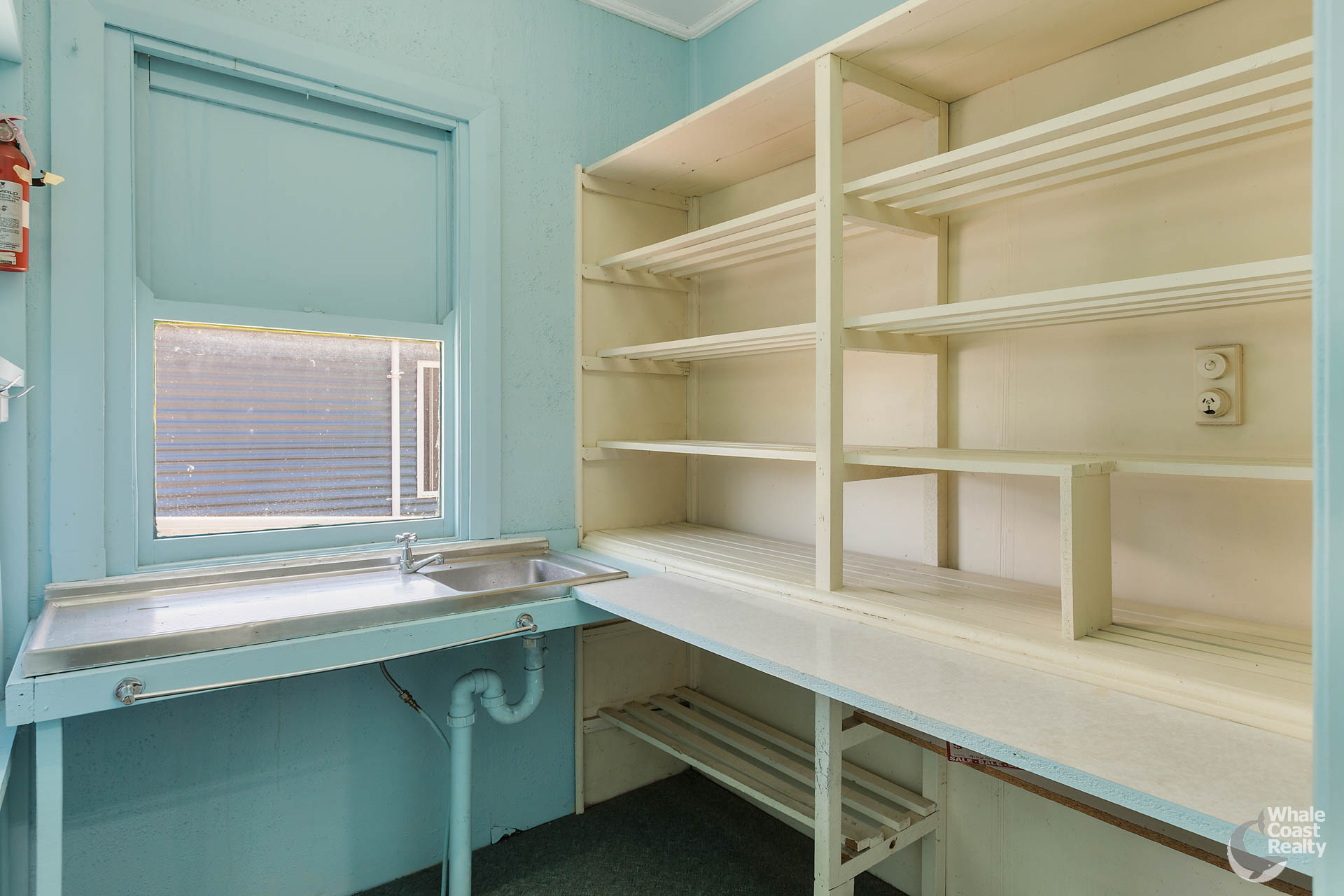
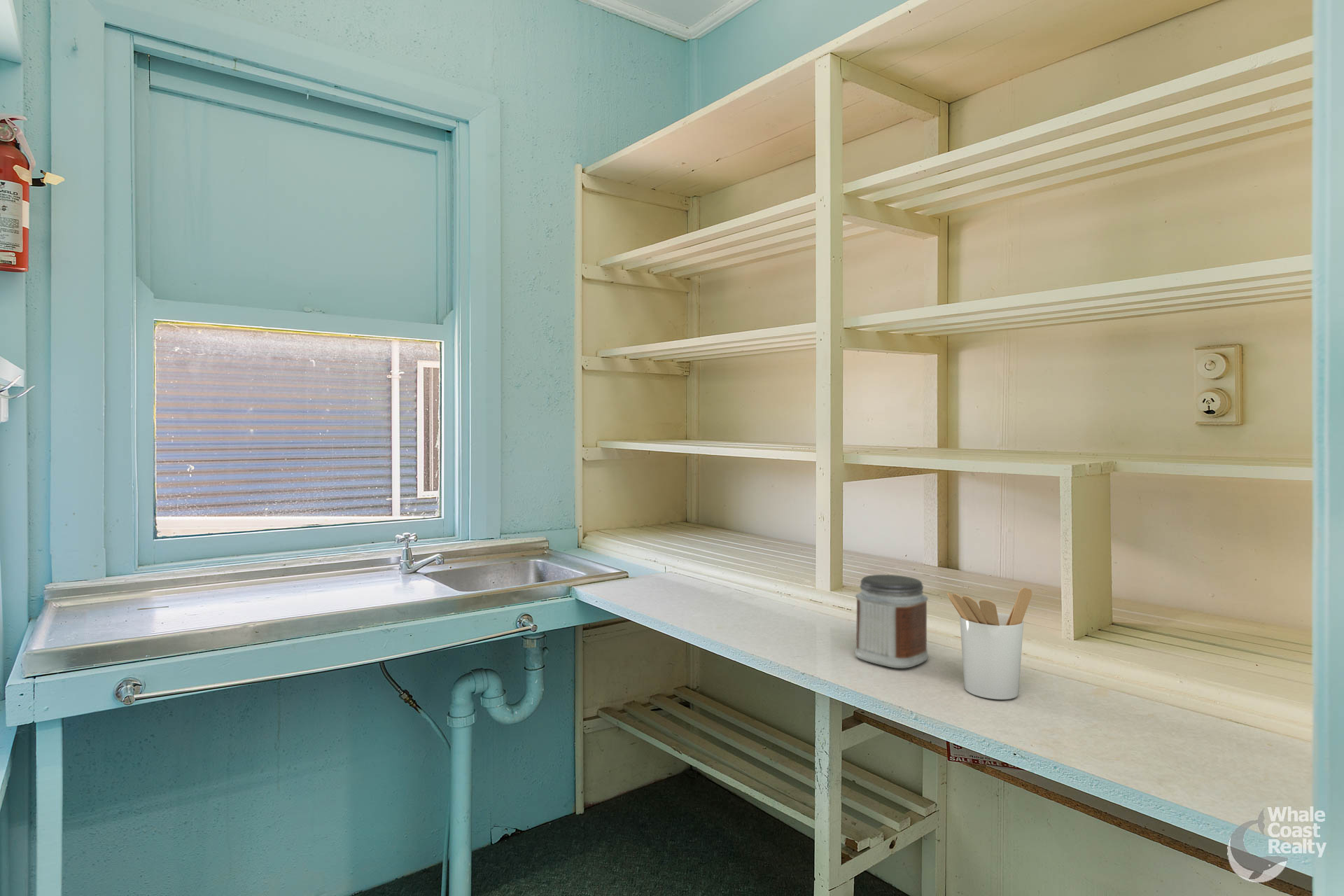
+ jar (891, 618)
+ utensil holder (986, 640)
